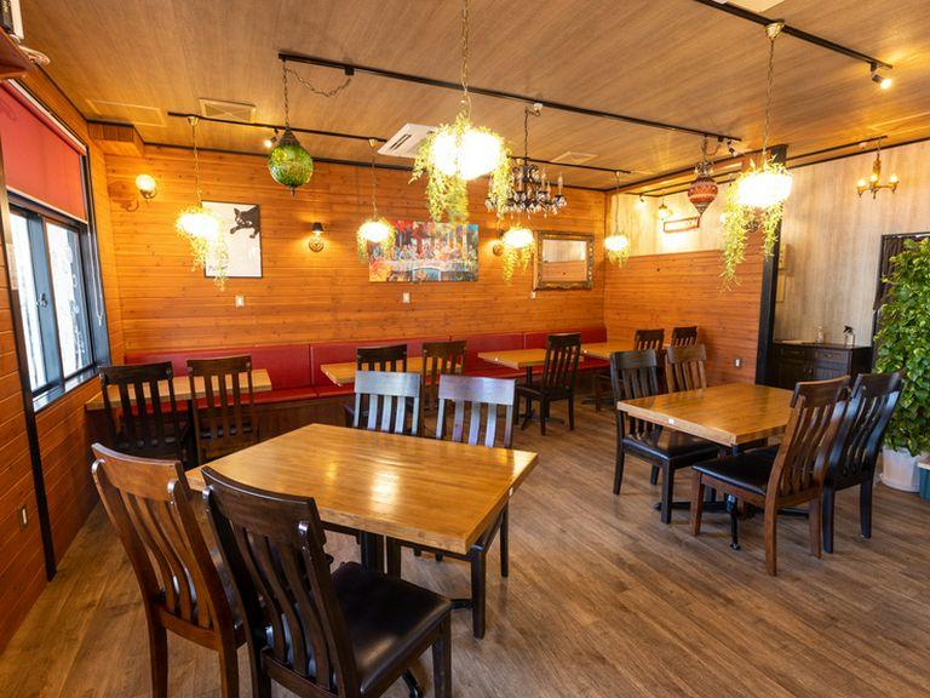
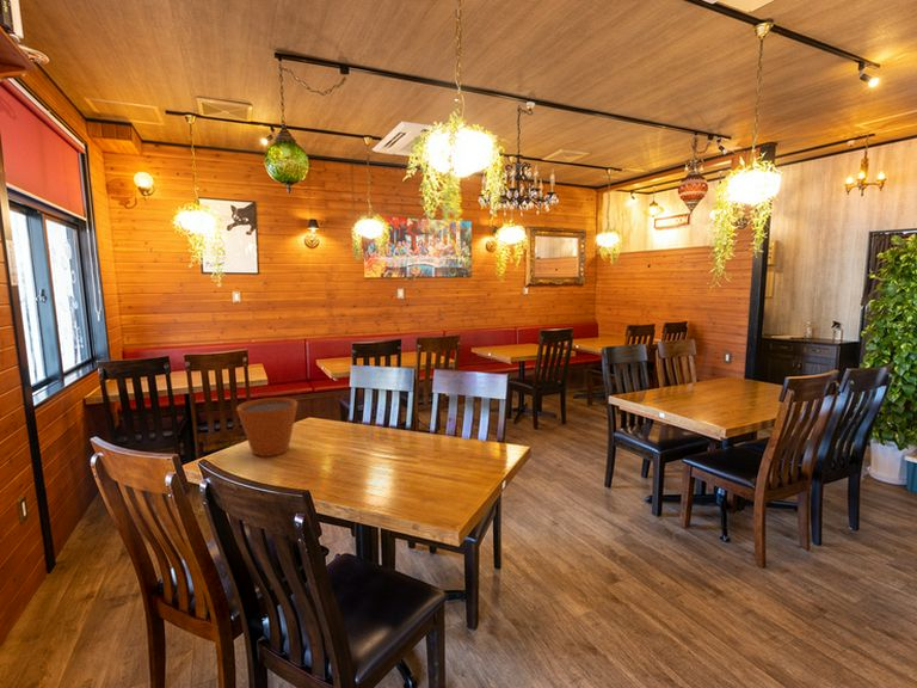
+ flower pot (269, 426)
